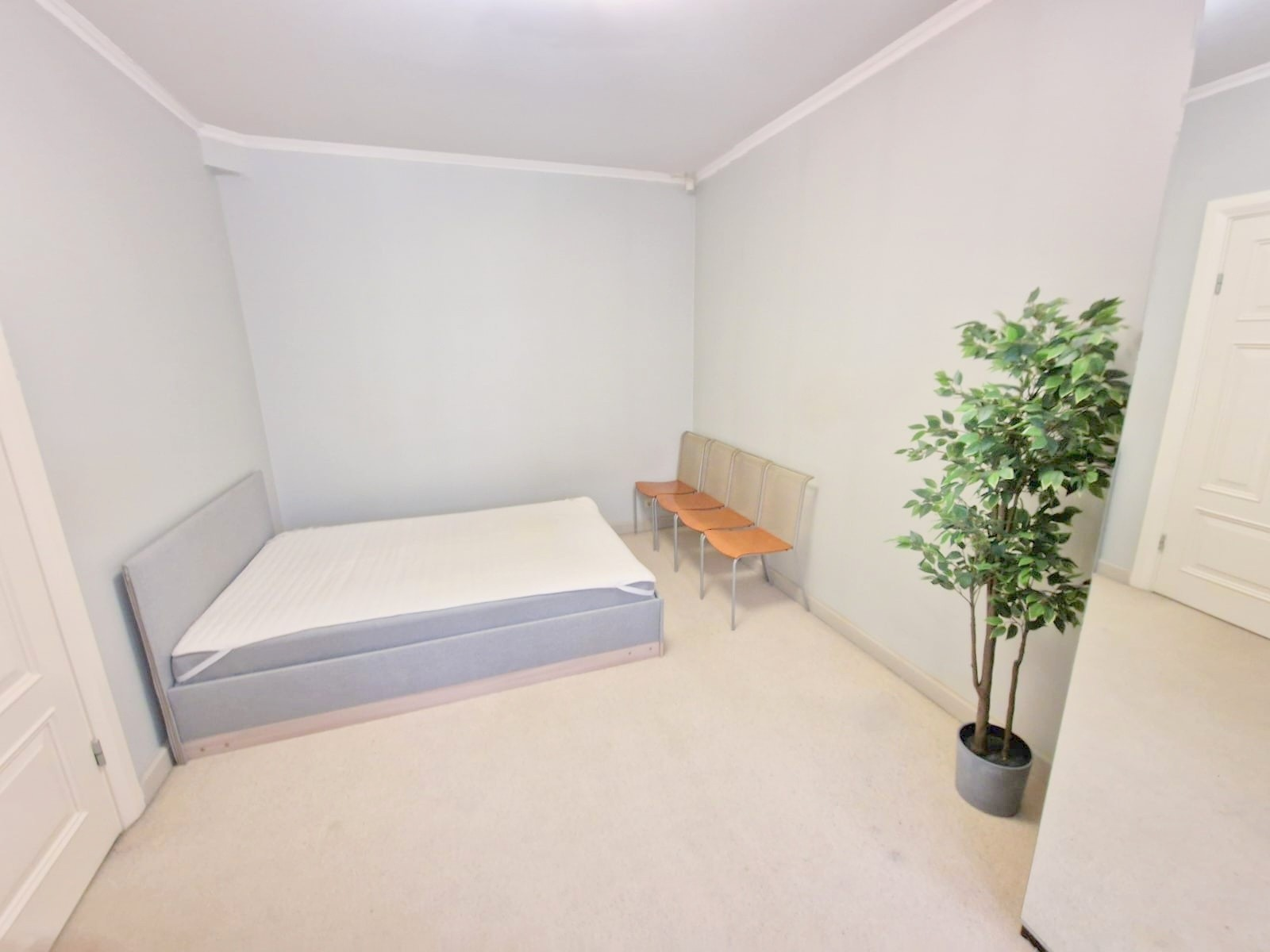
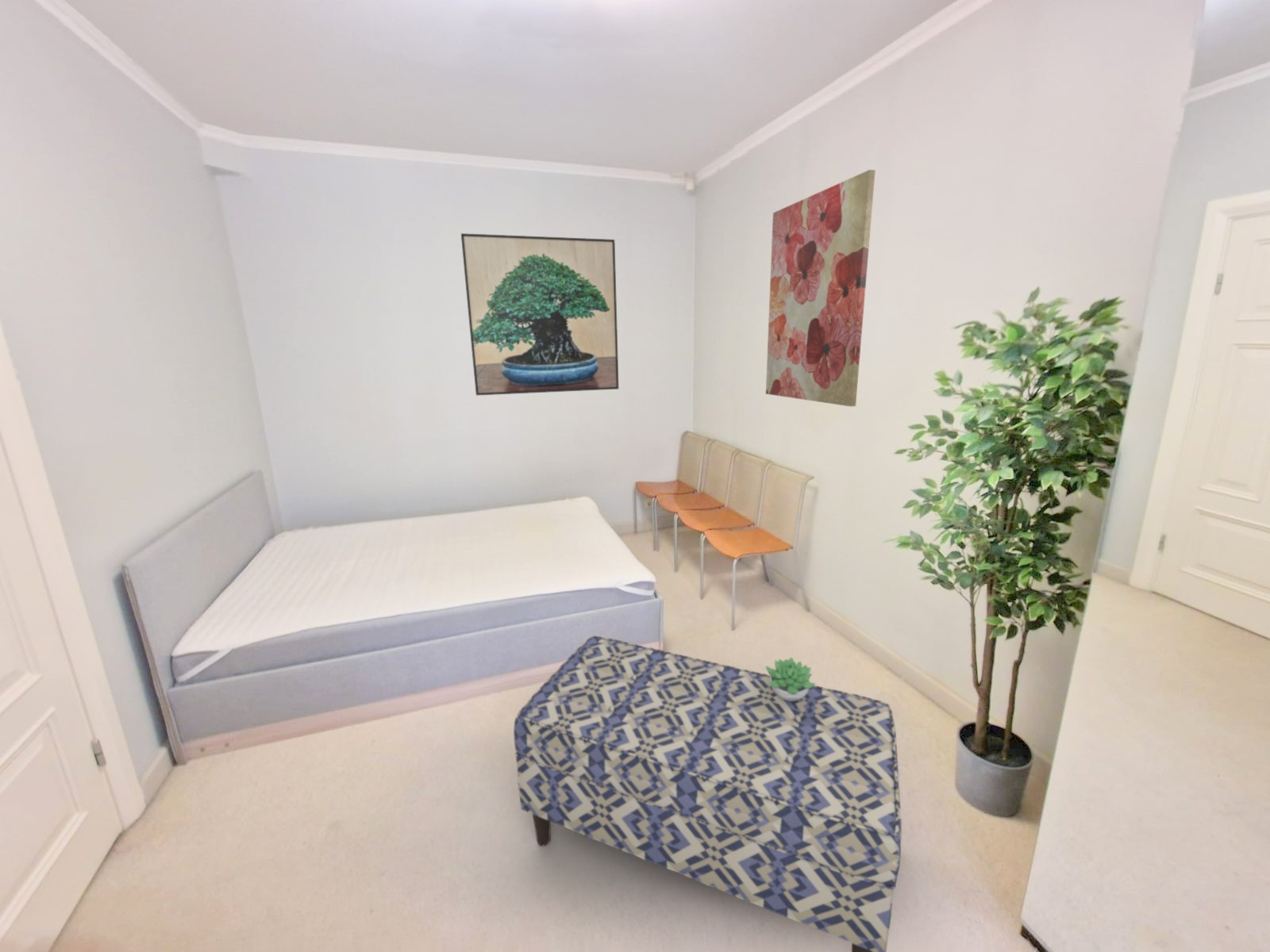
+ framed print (545, 317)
+ succulent plant (790, 680)
+ wall art (810, 301)
+ bench (702, 777)
